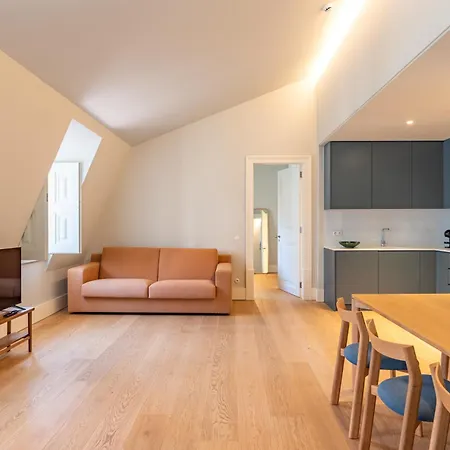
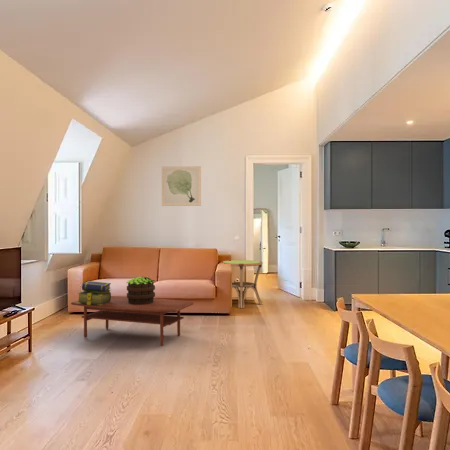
+ coffee table (132, 319)
+ potted plant (140, 289)
+ wall art (181, 186)
+ stack of books (95, 292)
+ side table (241, 282)
